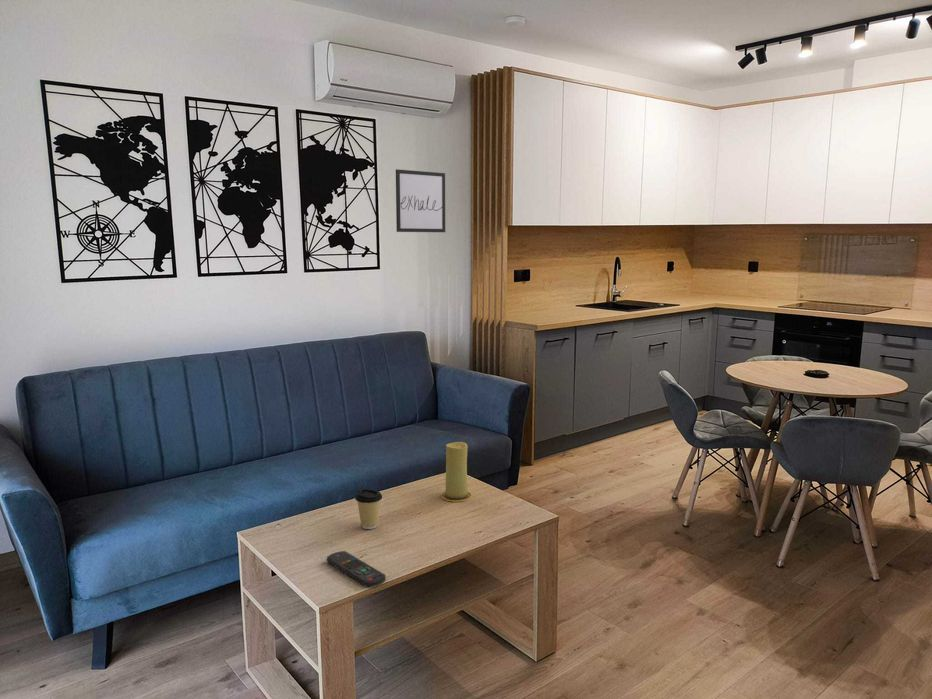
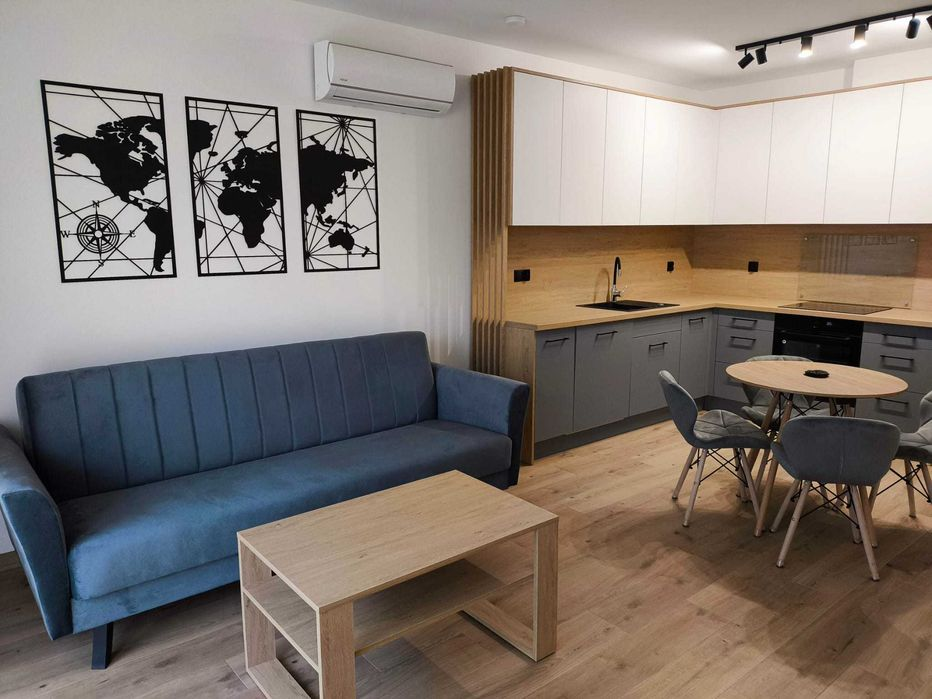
- wall art (421, 201)
- candle (456, 470)
- remote control (355, 568)
- coffee cup (369, 509)
